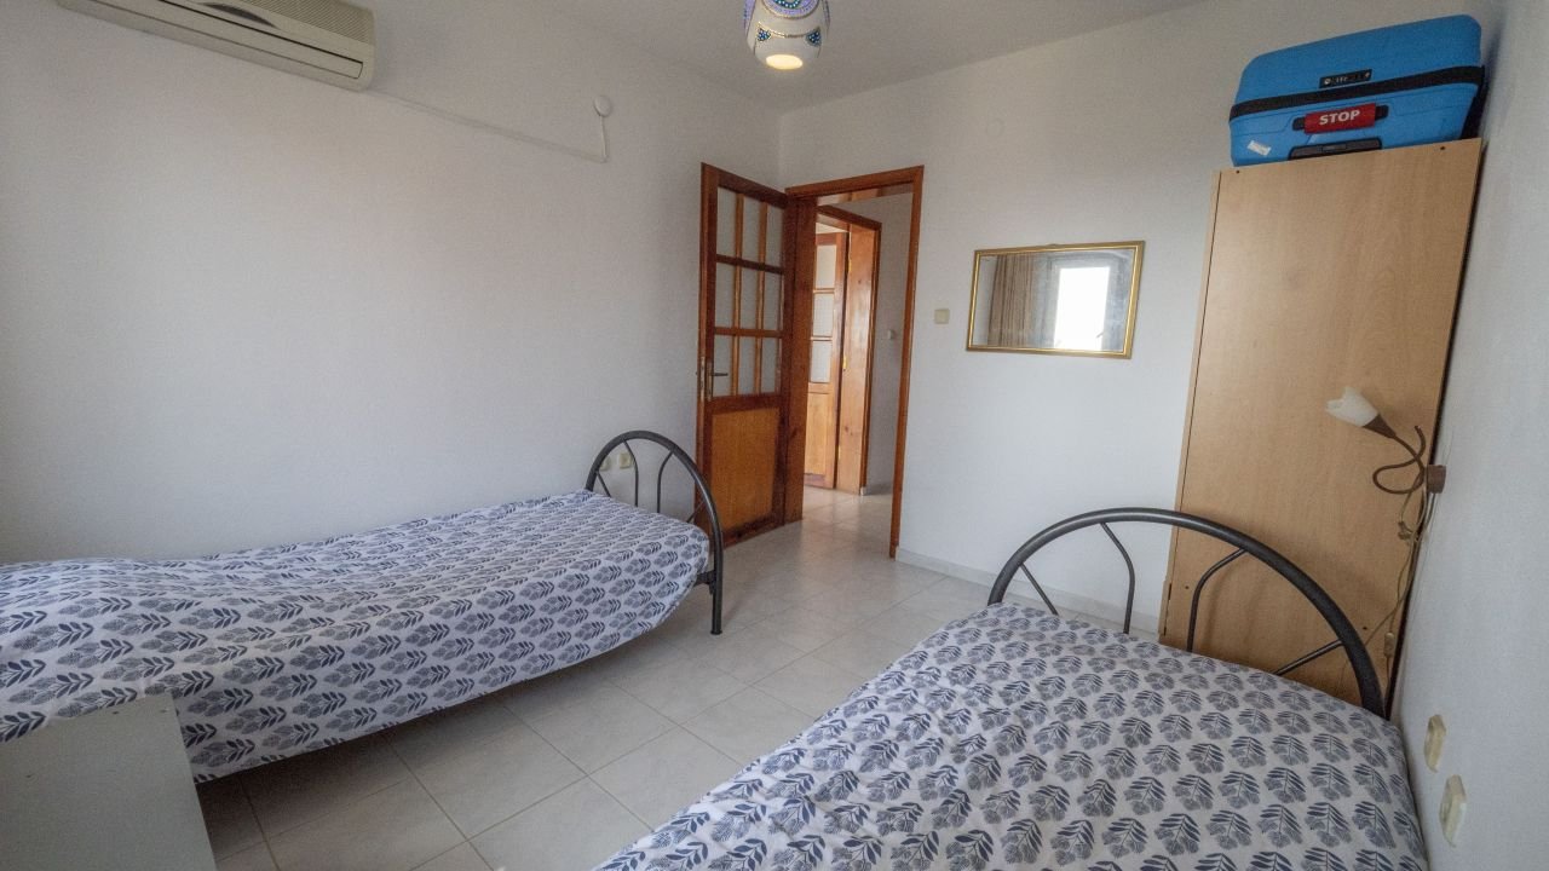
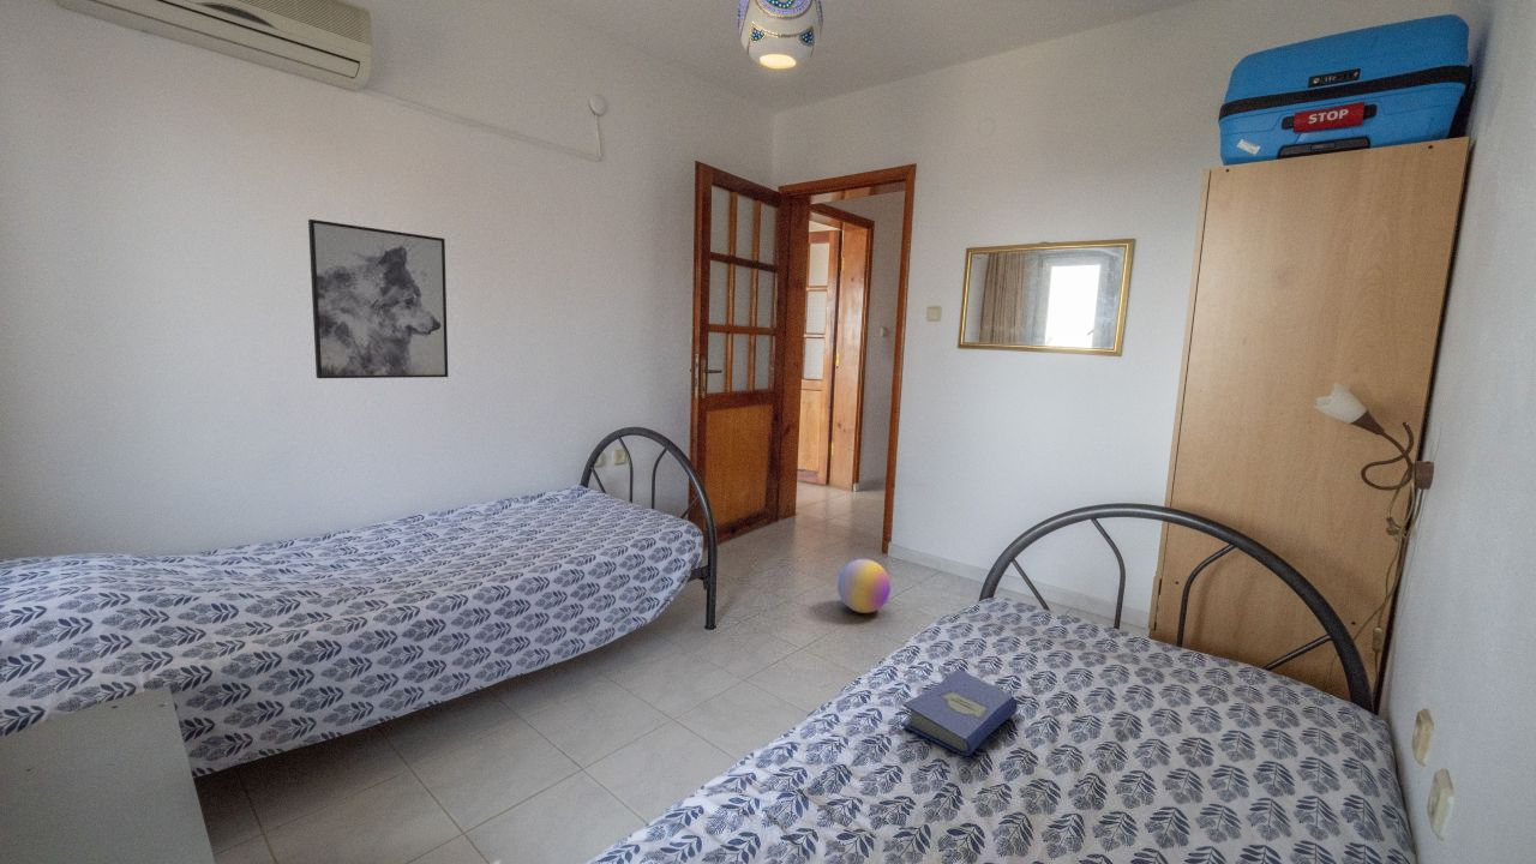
+ wall art (383, 305)
+ ball (863, 586)
+ hardcover book (961, 709)
